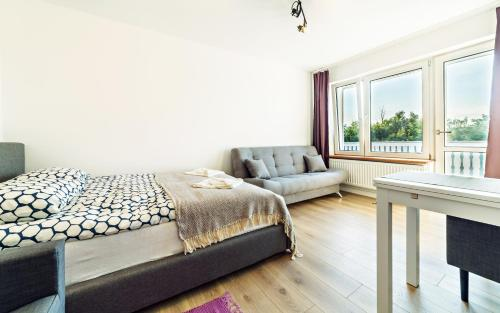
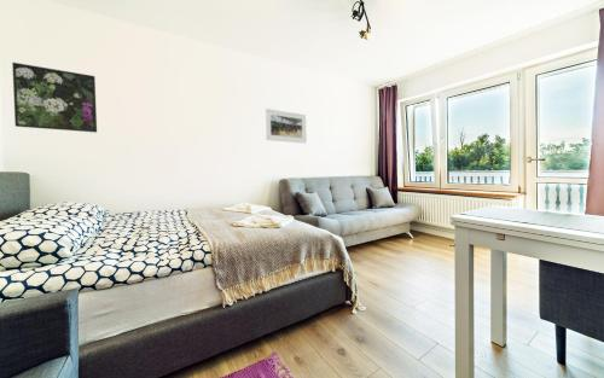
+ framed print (57, 99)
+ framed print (286, 127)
